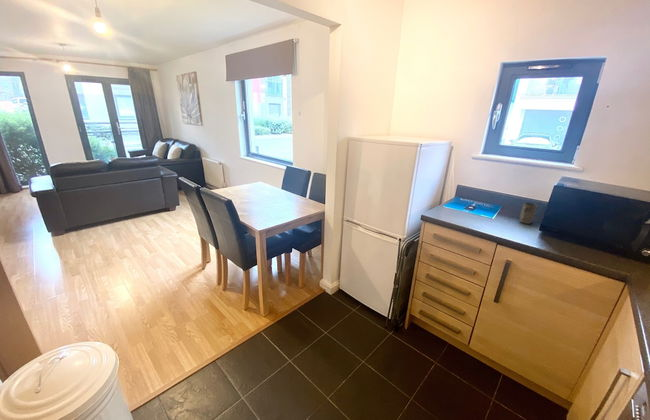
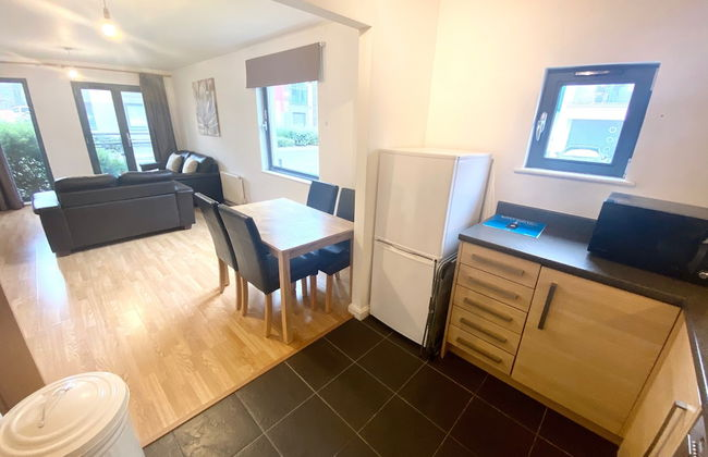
- mug (529, 213)
